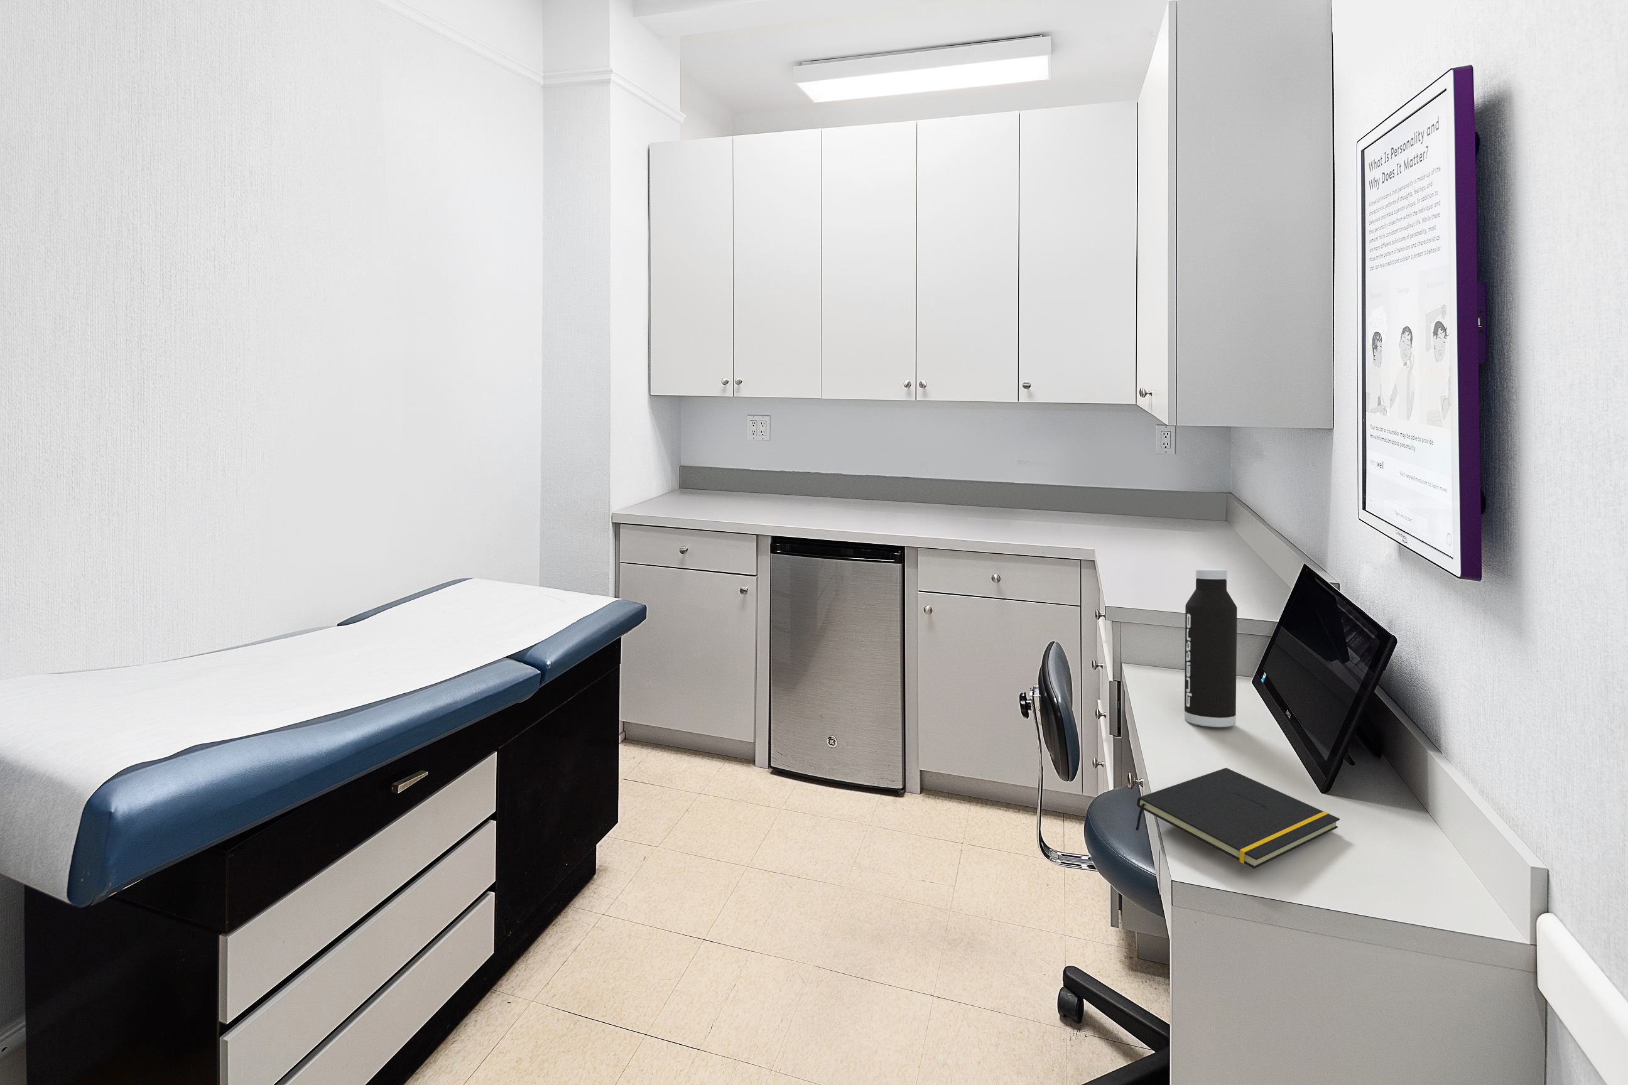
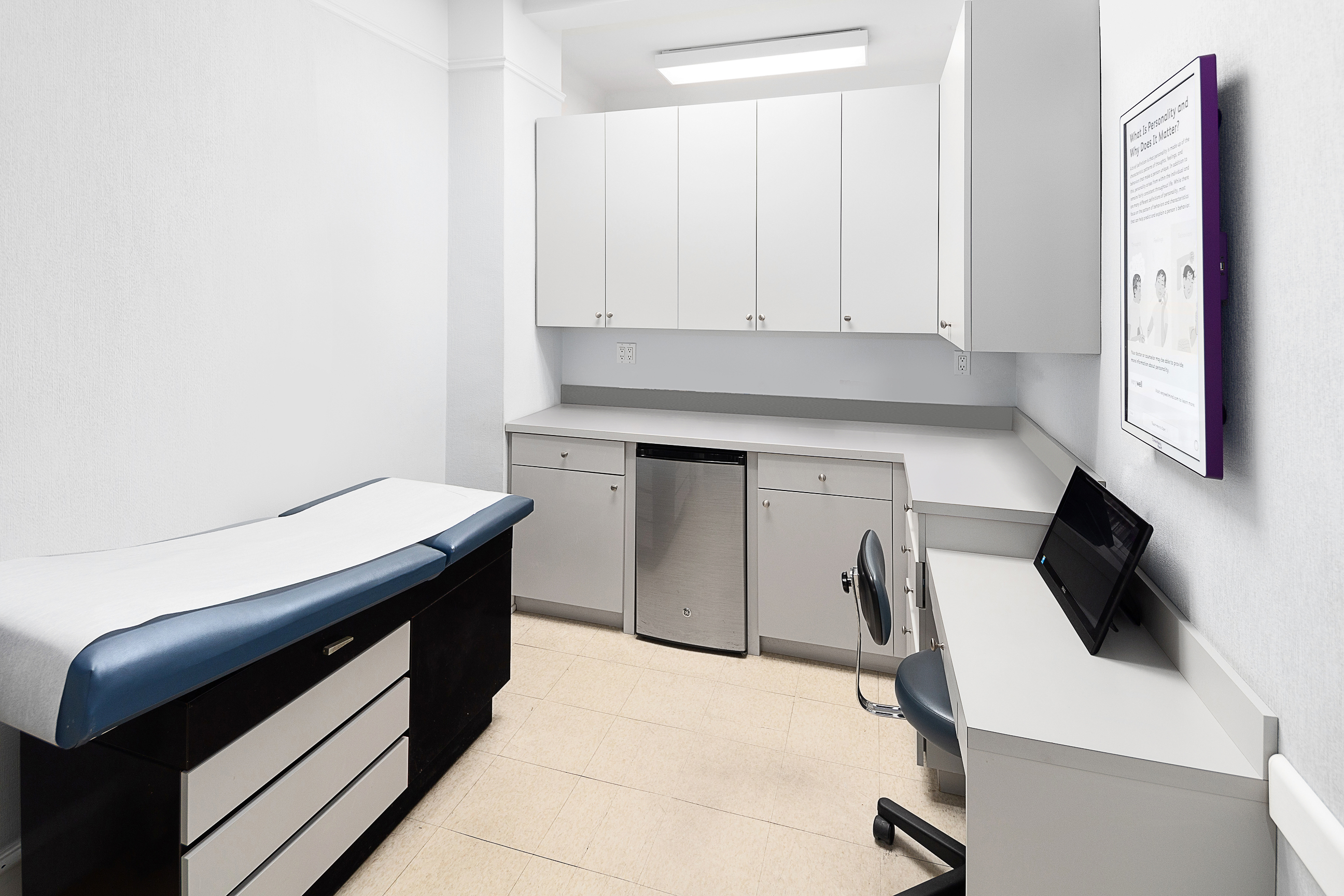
- water bottle (1210, 645)
- notepad (1238, 813)
